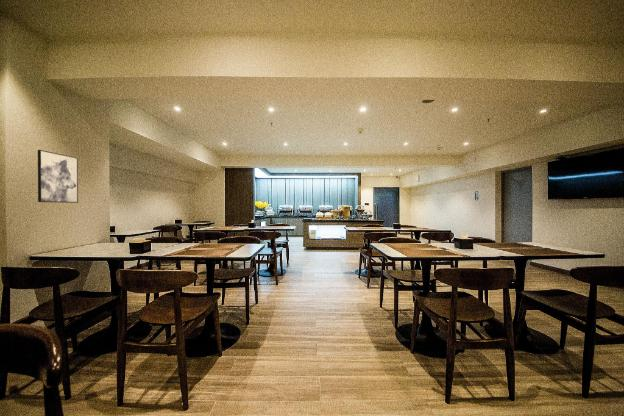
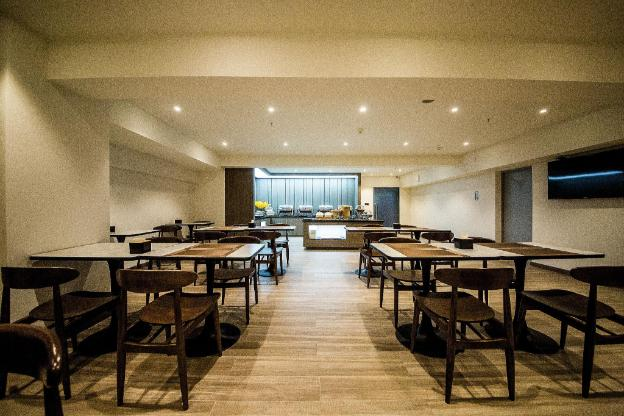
- wall art (59, 178)
